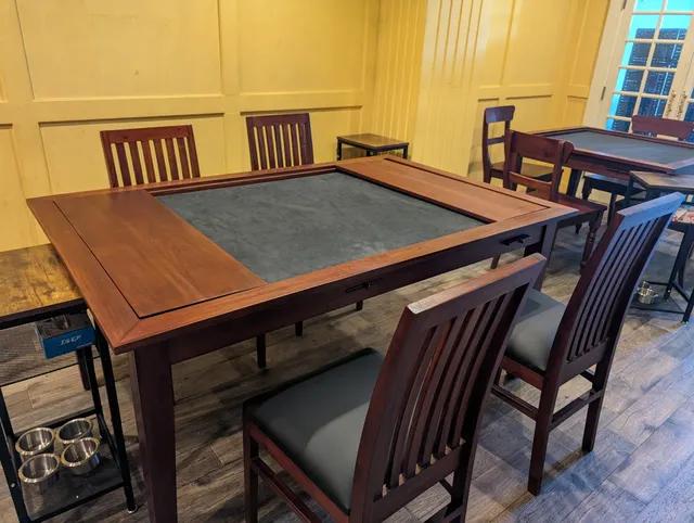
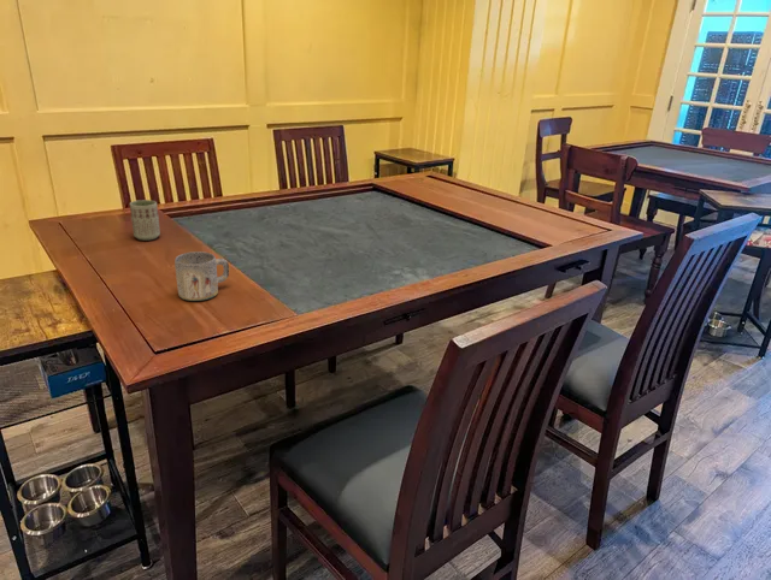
+ cup (145, 220)
+ mug (204, 273)
